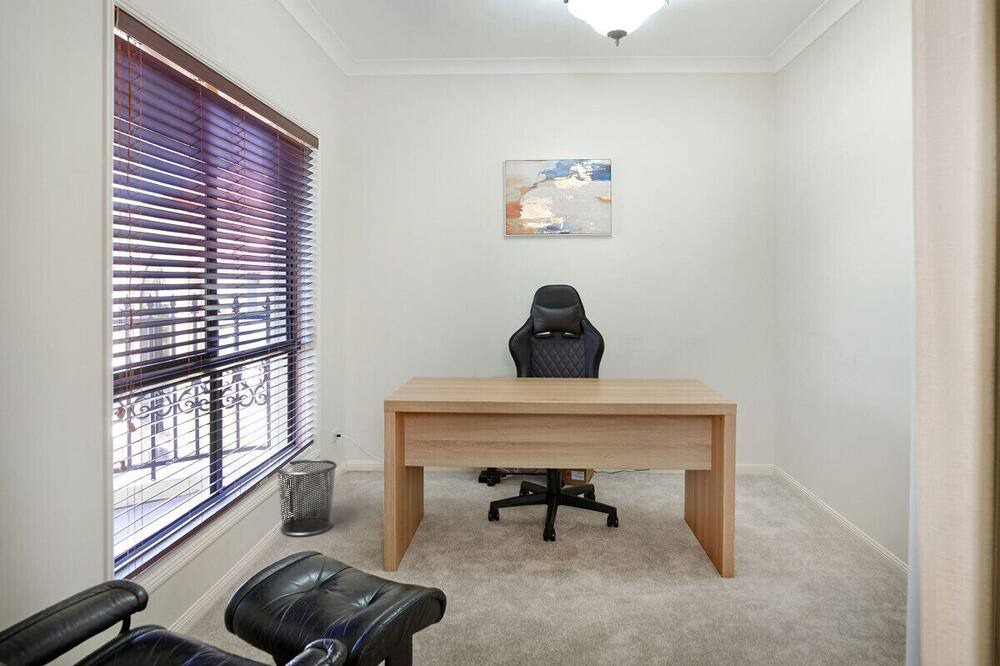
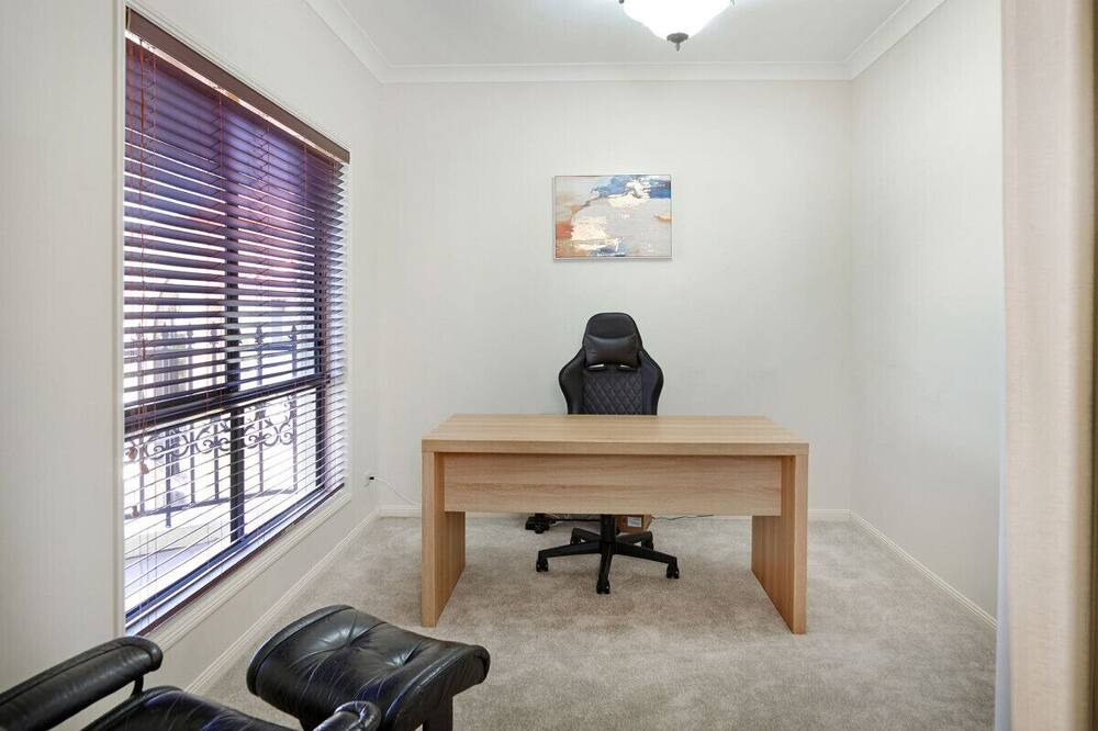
- waste bin (306, 496)
